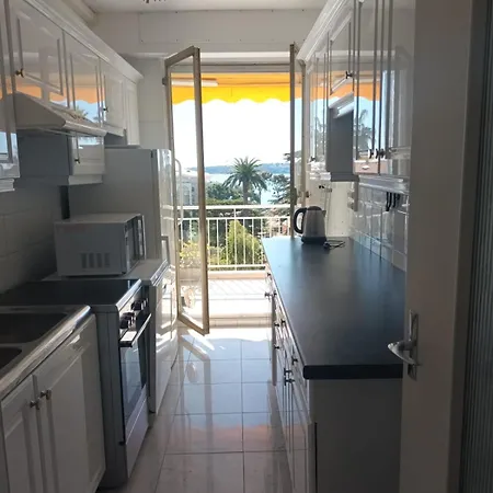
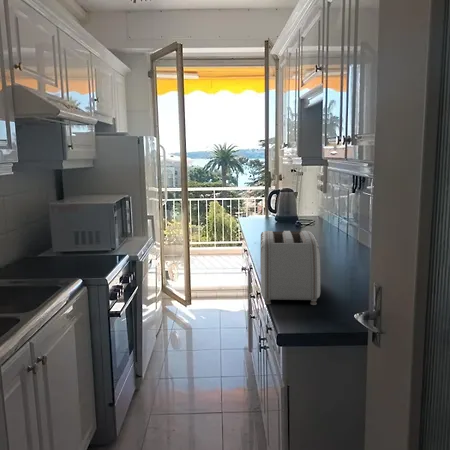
+ toaster (287, 260)
